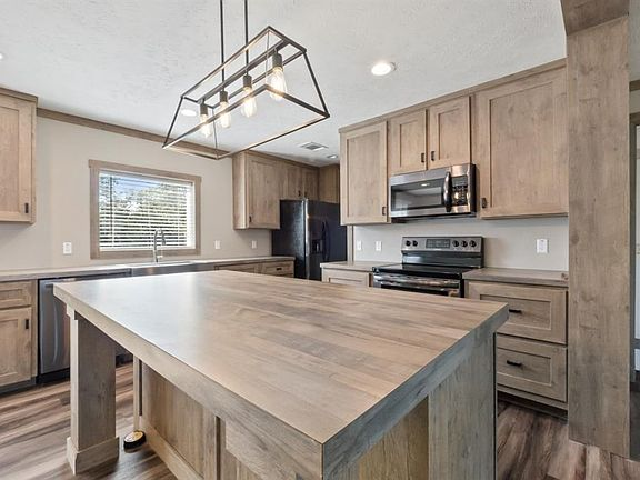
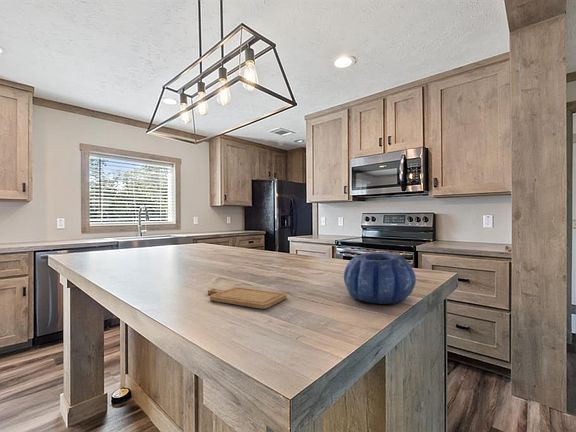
+ decorative bowl (378, 276)
+ chopping board (241, 295)
